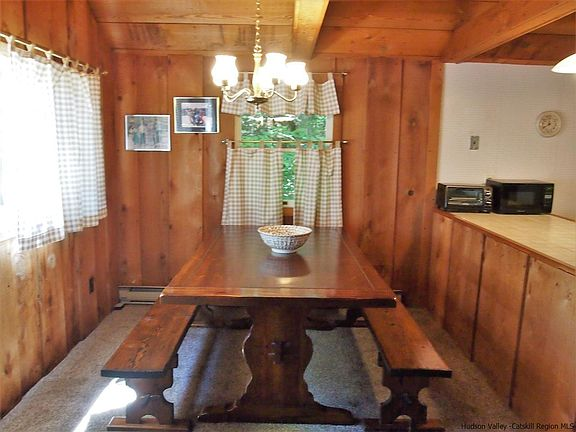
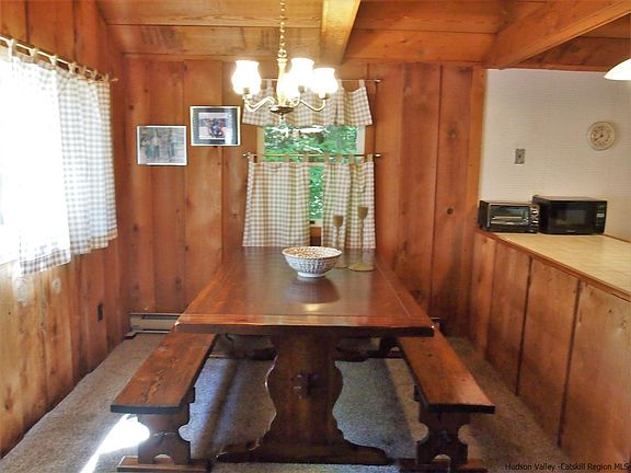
+ candlestick (359, 238)
